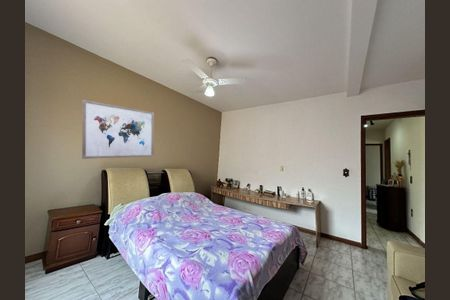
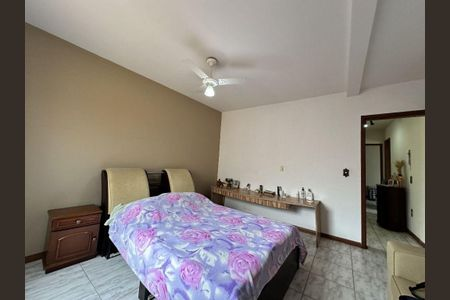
- wall art (123, 132)
